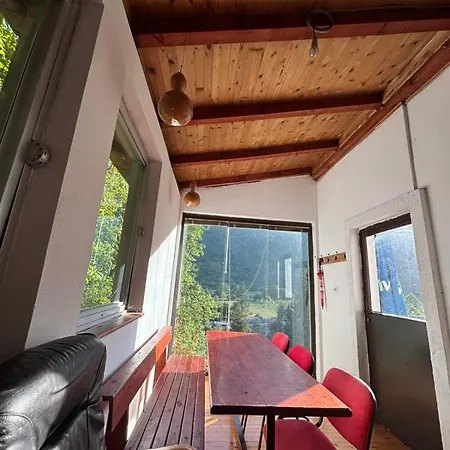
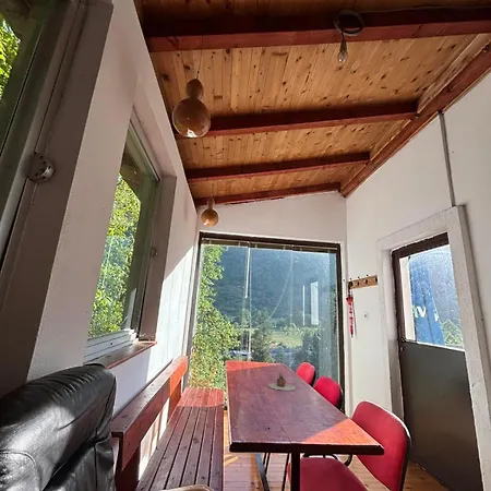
+ teapot (282, 380)
